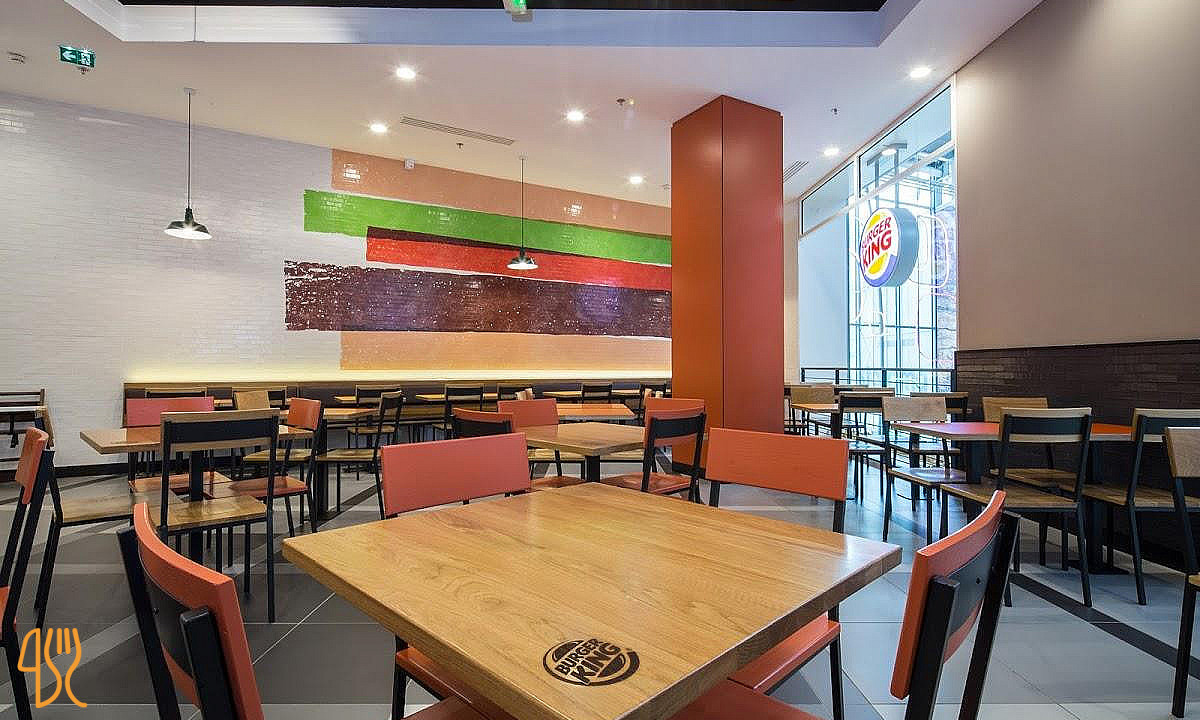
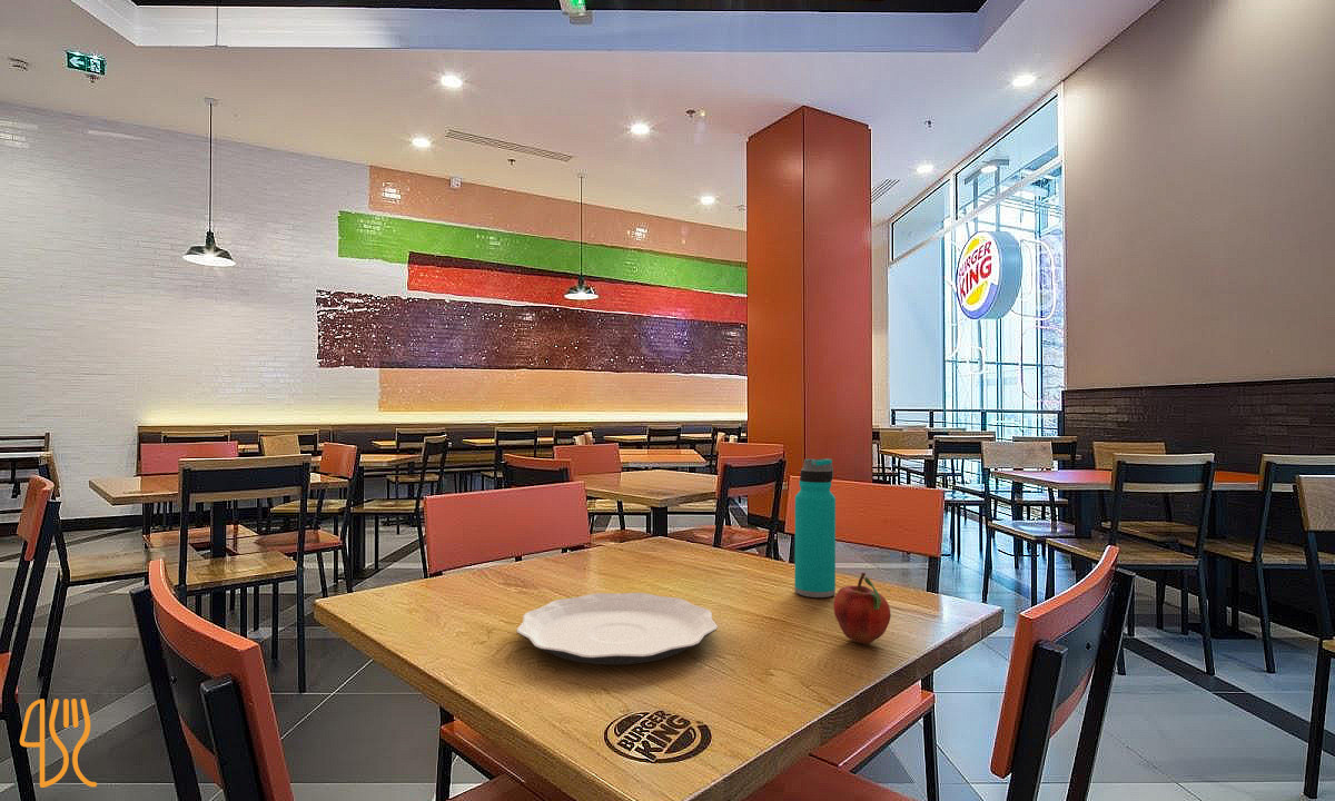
+ water bottle (814, 525)
+ plate (617, 627)
+ fruit (862, 607)
